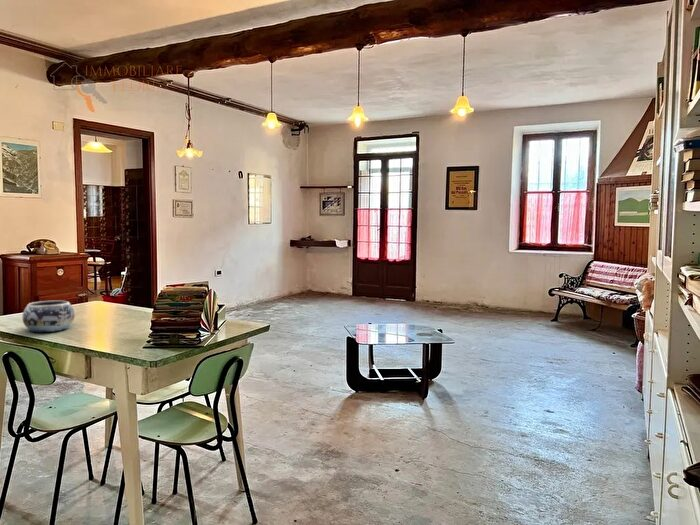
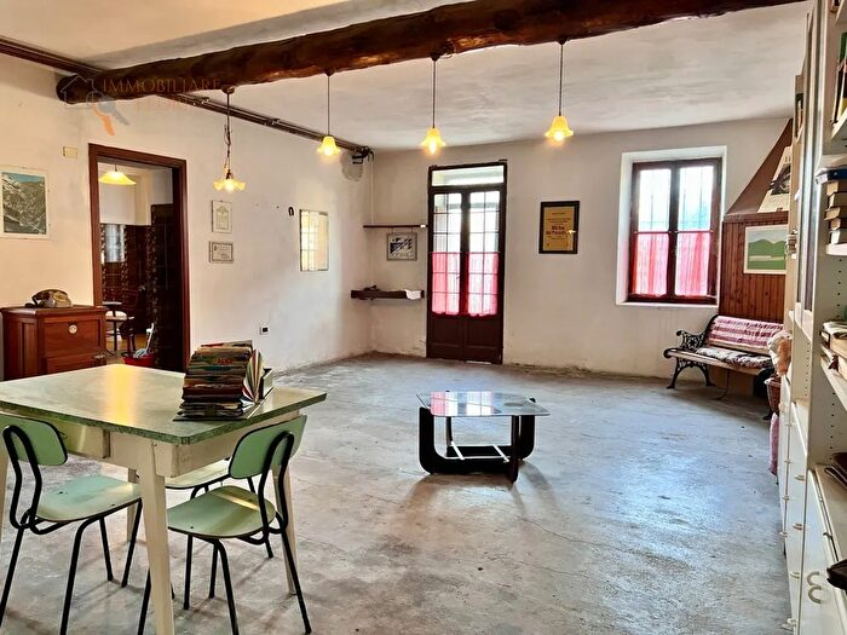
- decorative bowl (49, 316)
